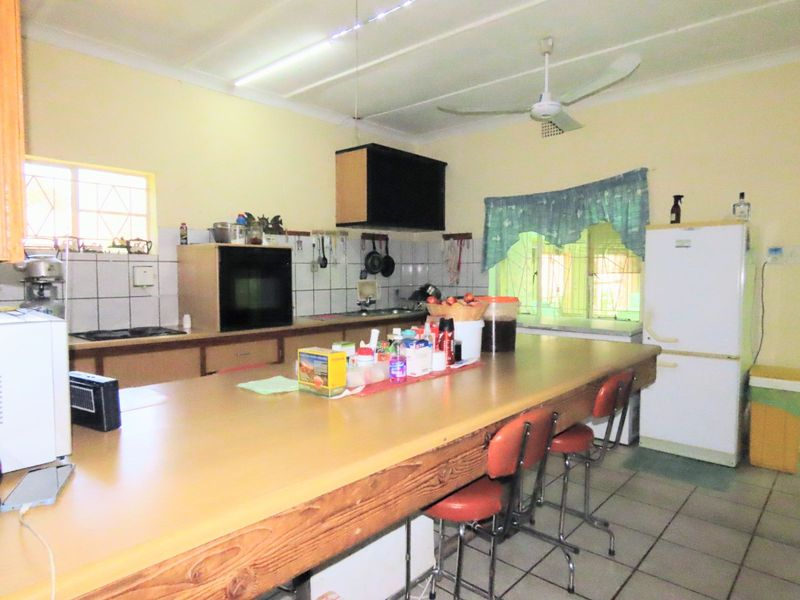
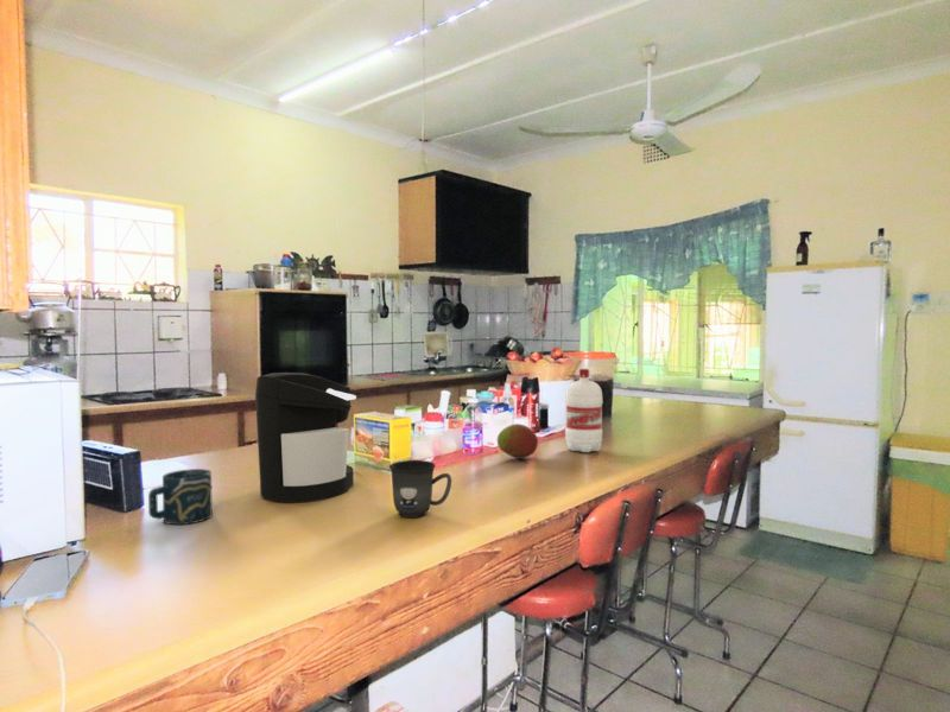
+ fruit (518, 441)
+ coffee maker (310, 430)
+ water bottle (583, 409)
+ cup (180, 497)
+ mug (420, 489)
